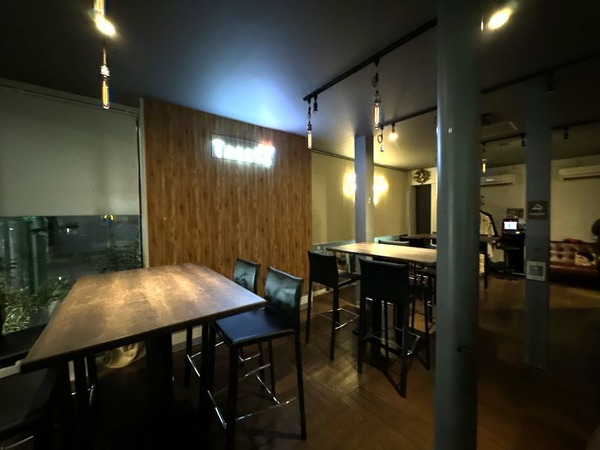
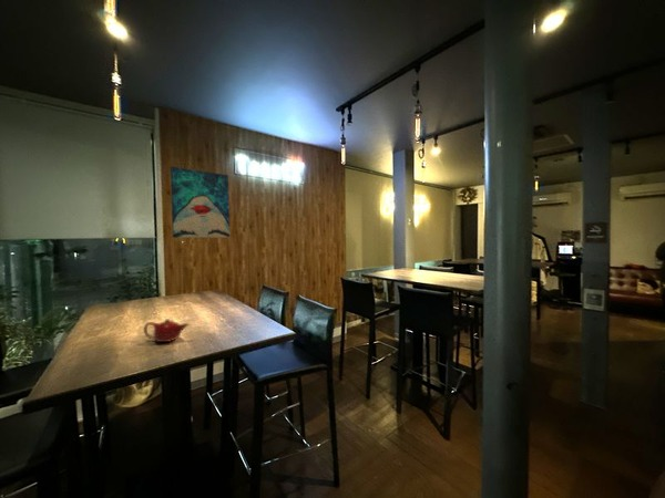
+ wall art (202, 204)
+ teapot (166, 330)
